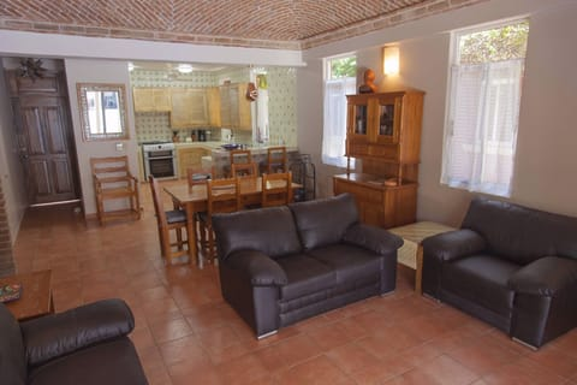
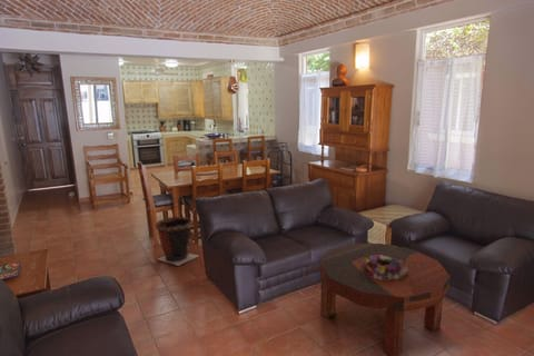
+ coffee table (380, 294)
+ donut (384, 264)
+ waste bin (175, 238)
